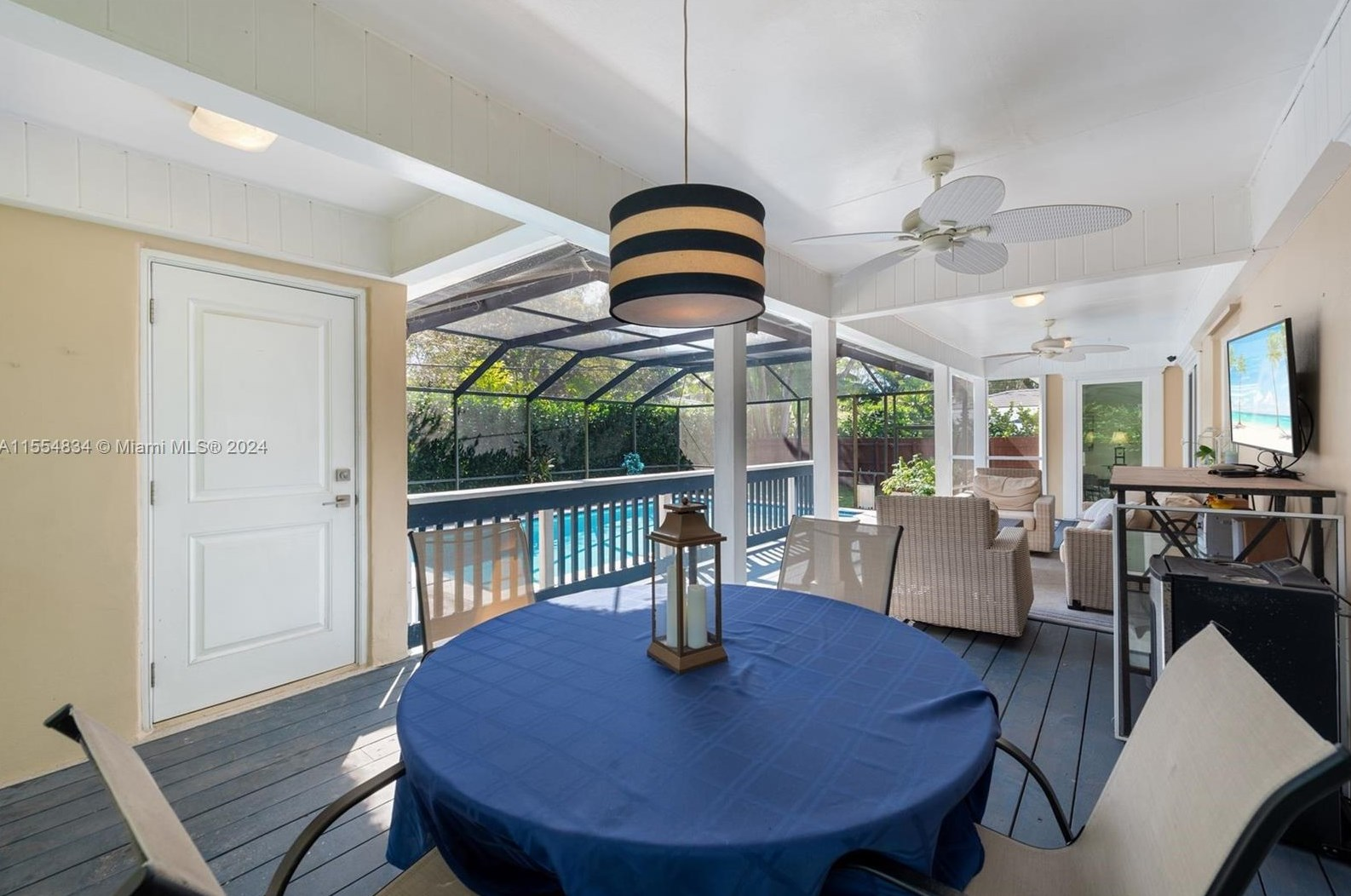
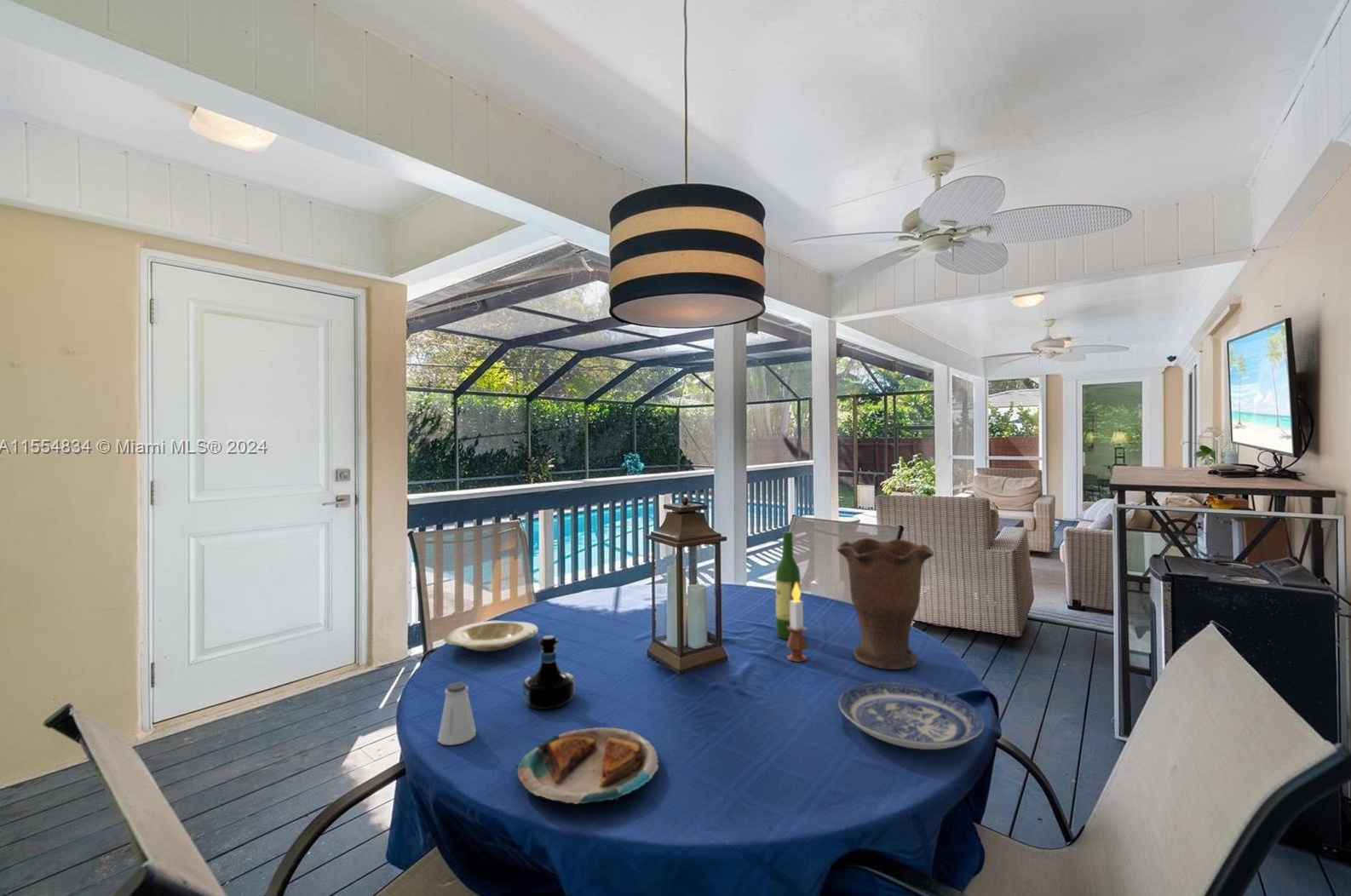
+ tequila bottle (549, 668)
+ wine bottle (787, 583)
+ plate (908, 718)
+ plate (490, 638)
+ vase (883, 601)
+ saltshaker (457, 710)
+ candle (796, 619)
+ plate (587, 762)
